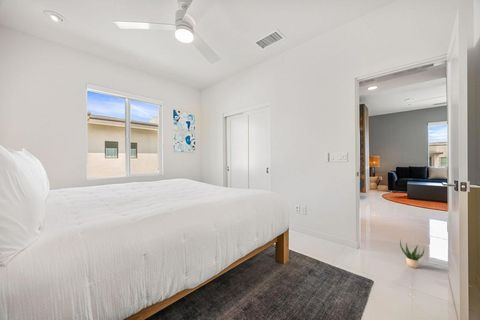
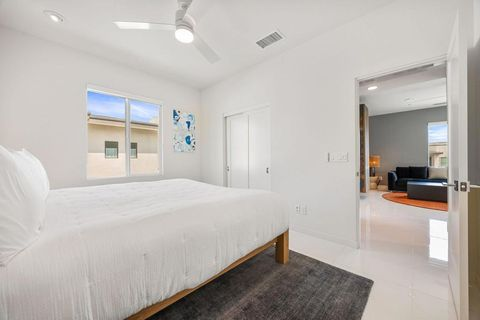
- potted plant (412, 253)
